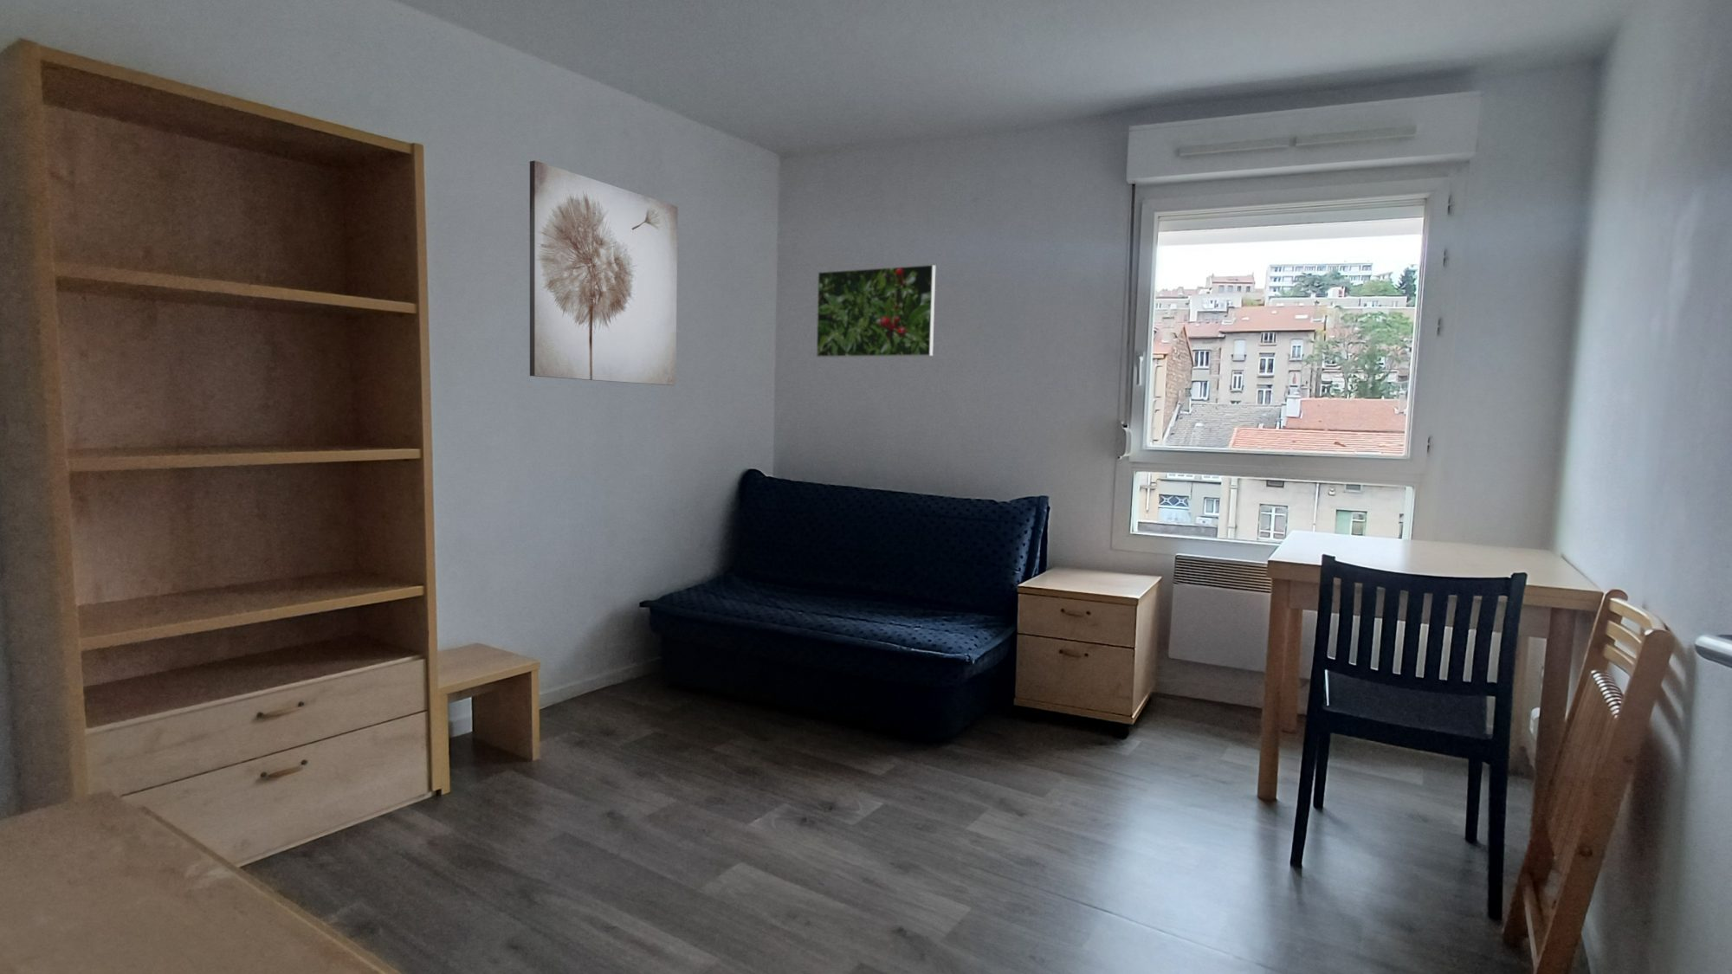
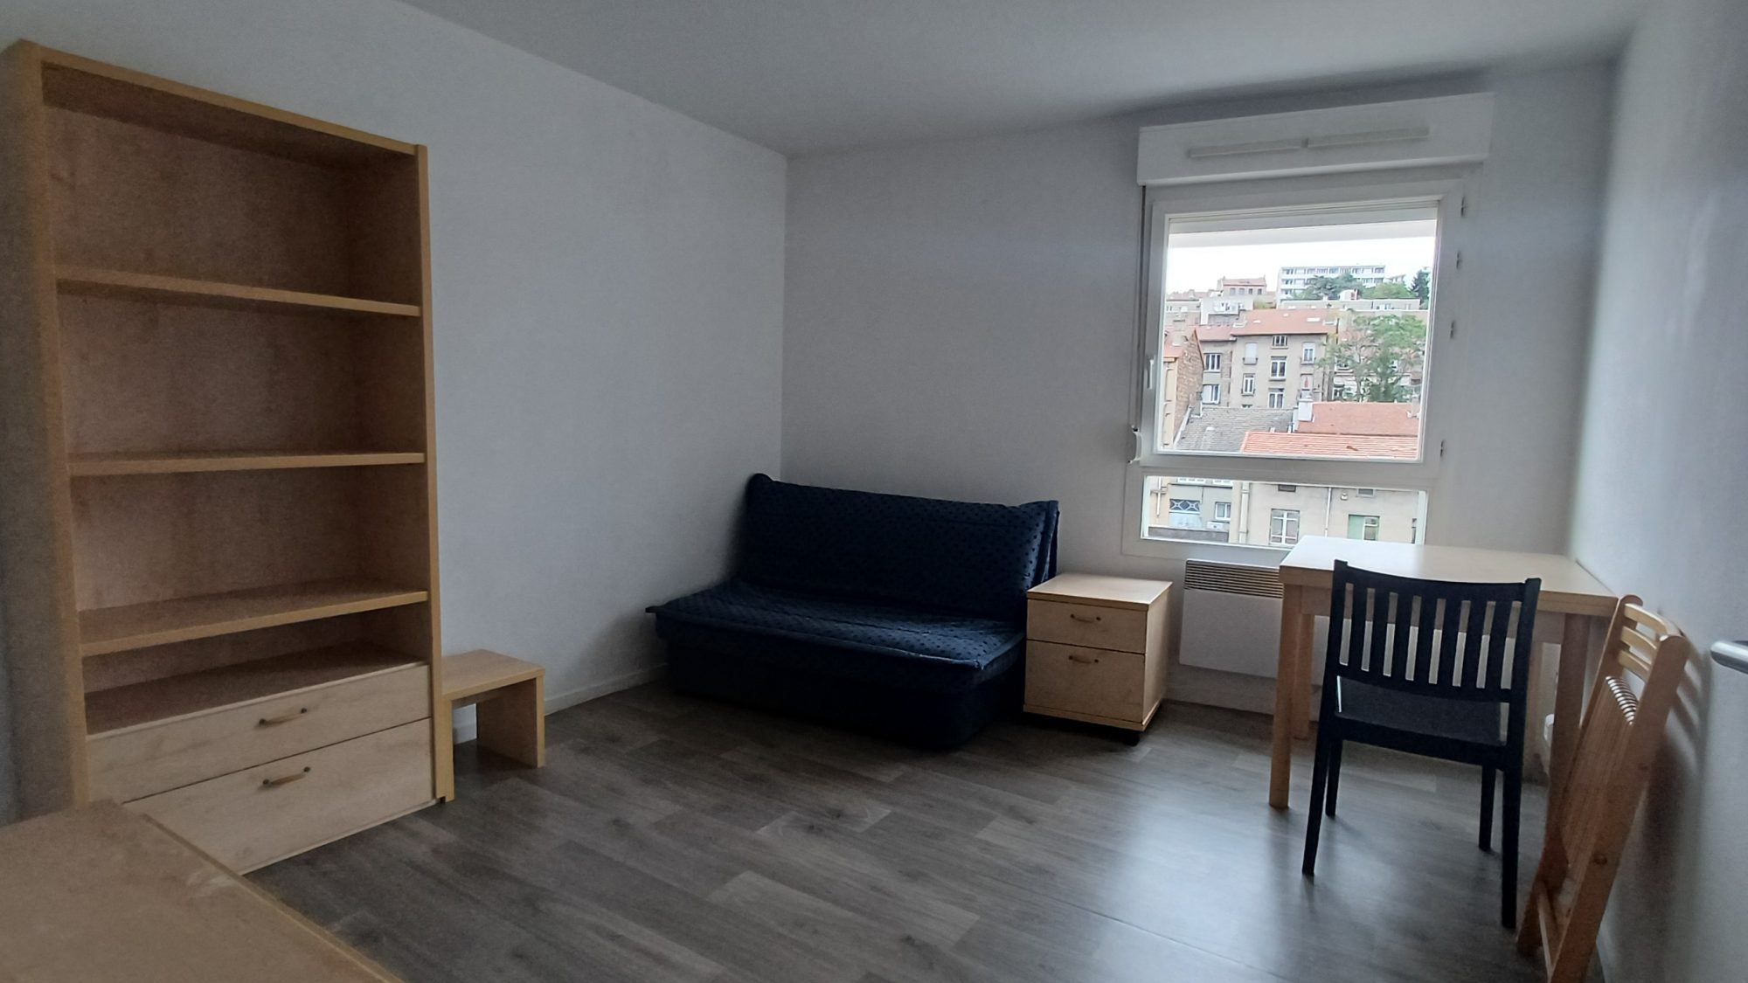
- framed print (874, 313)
- wall art (610, 284)
